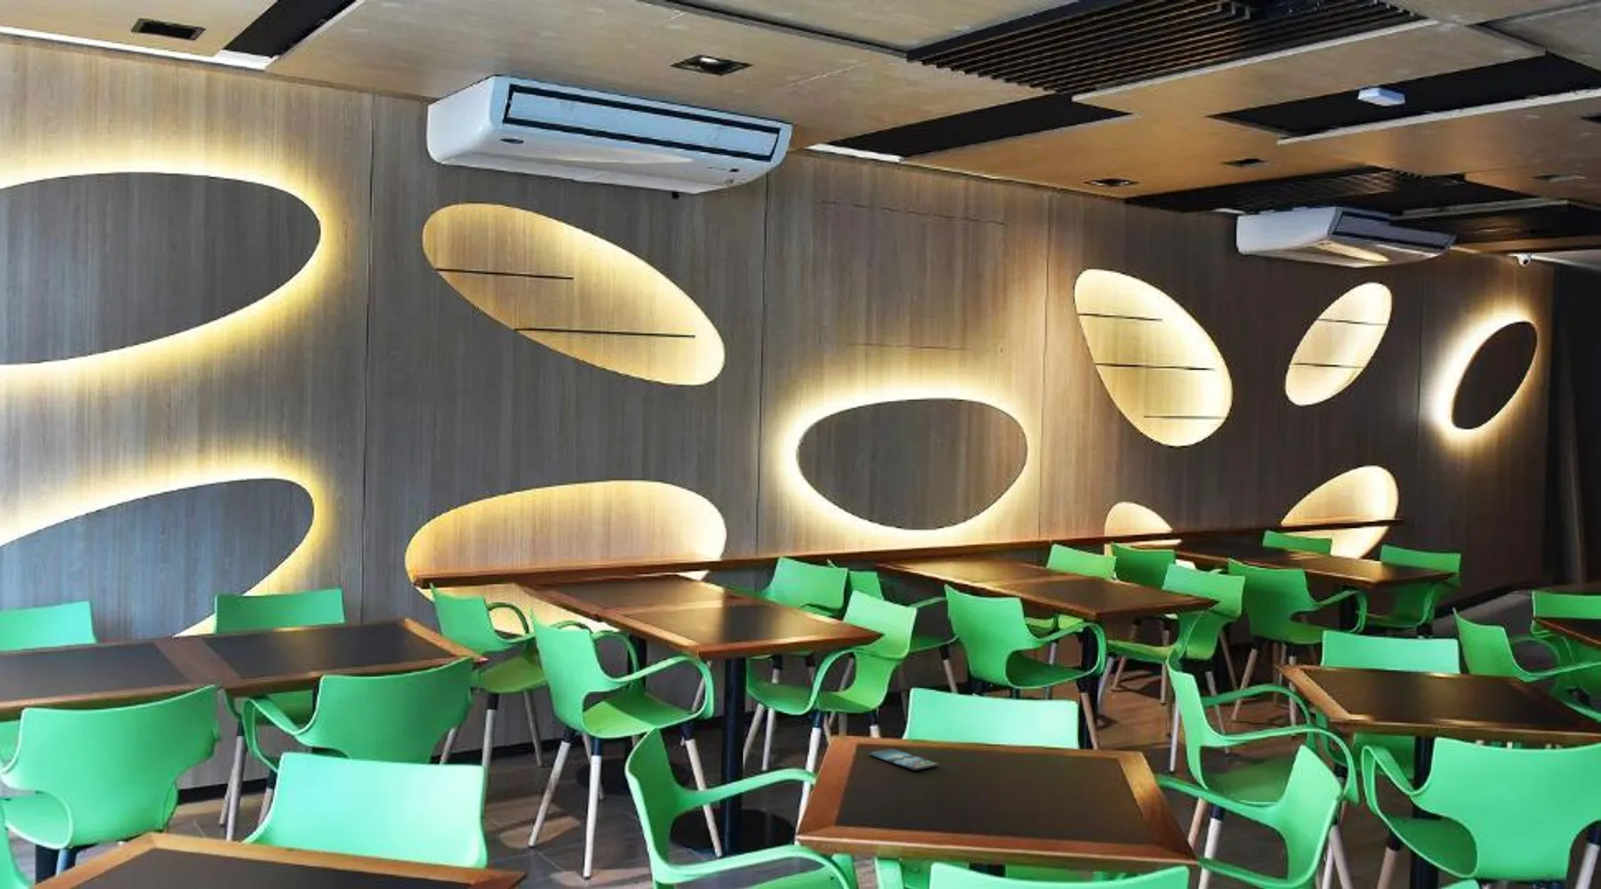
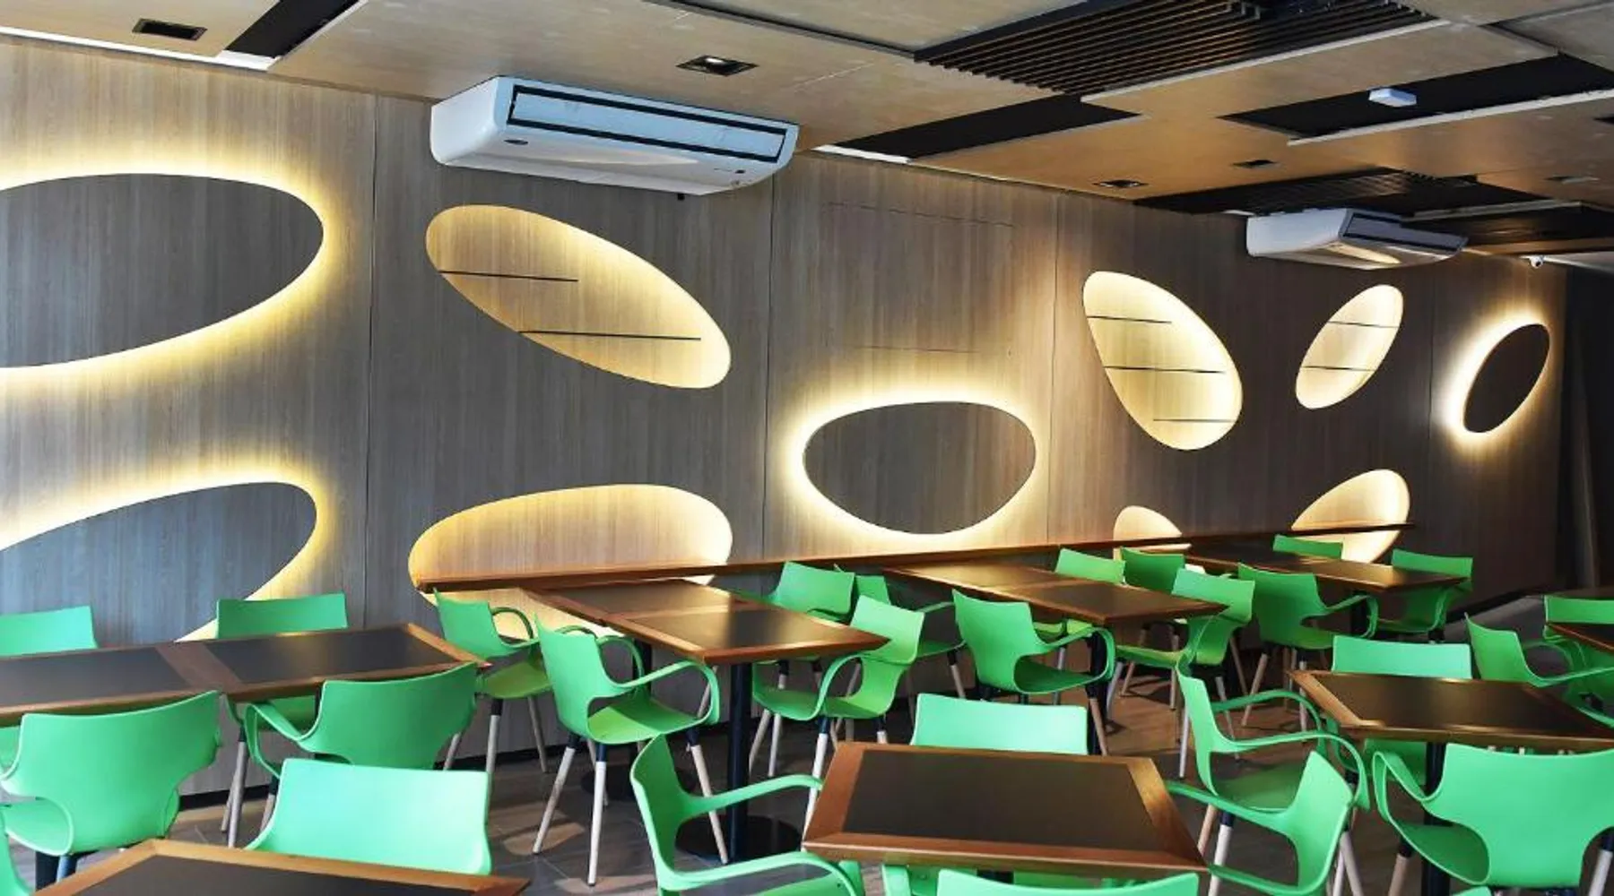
- smartphone (902, 759)
